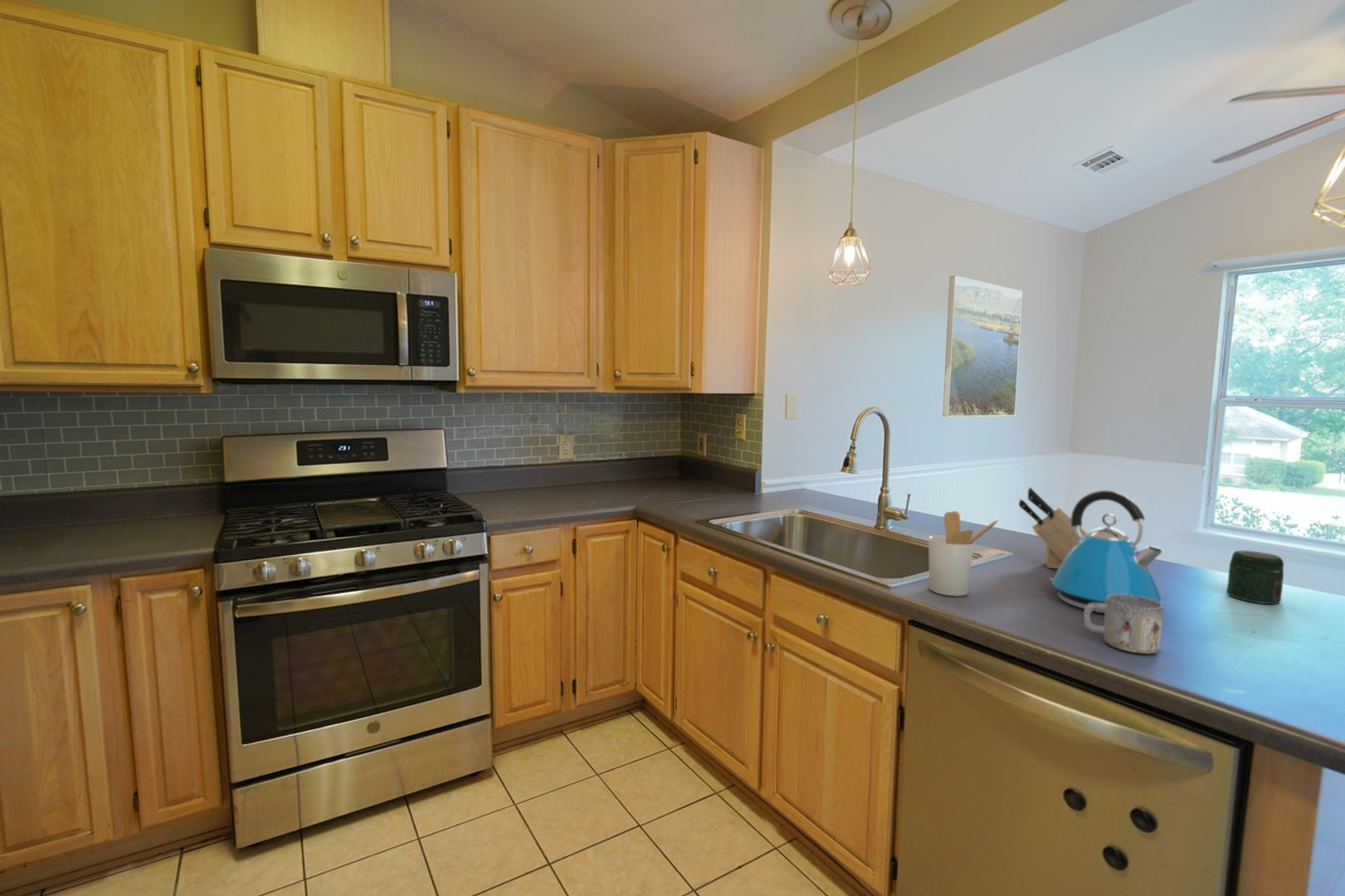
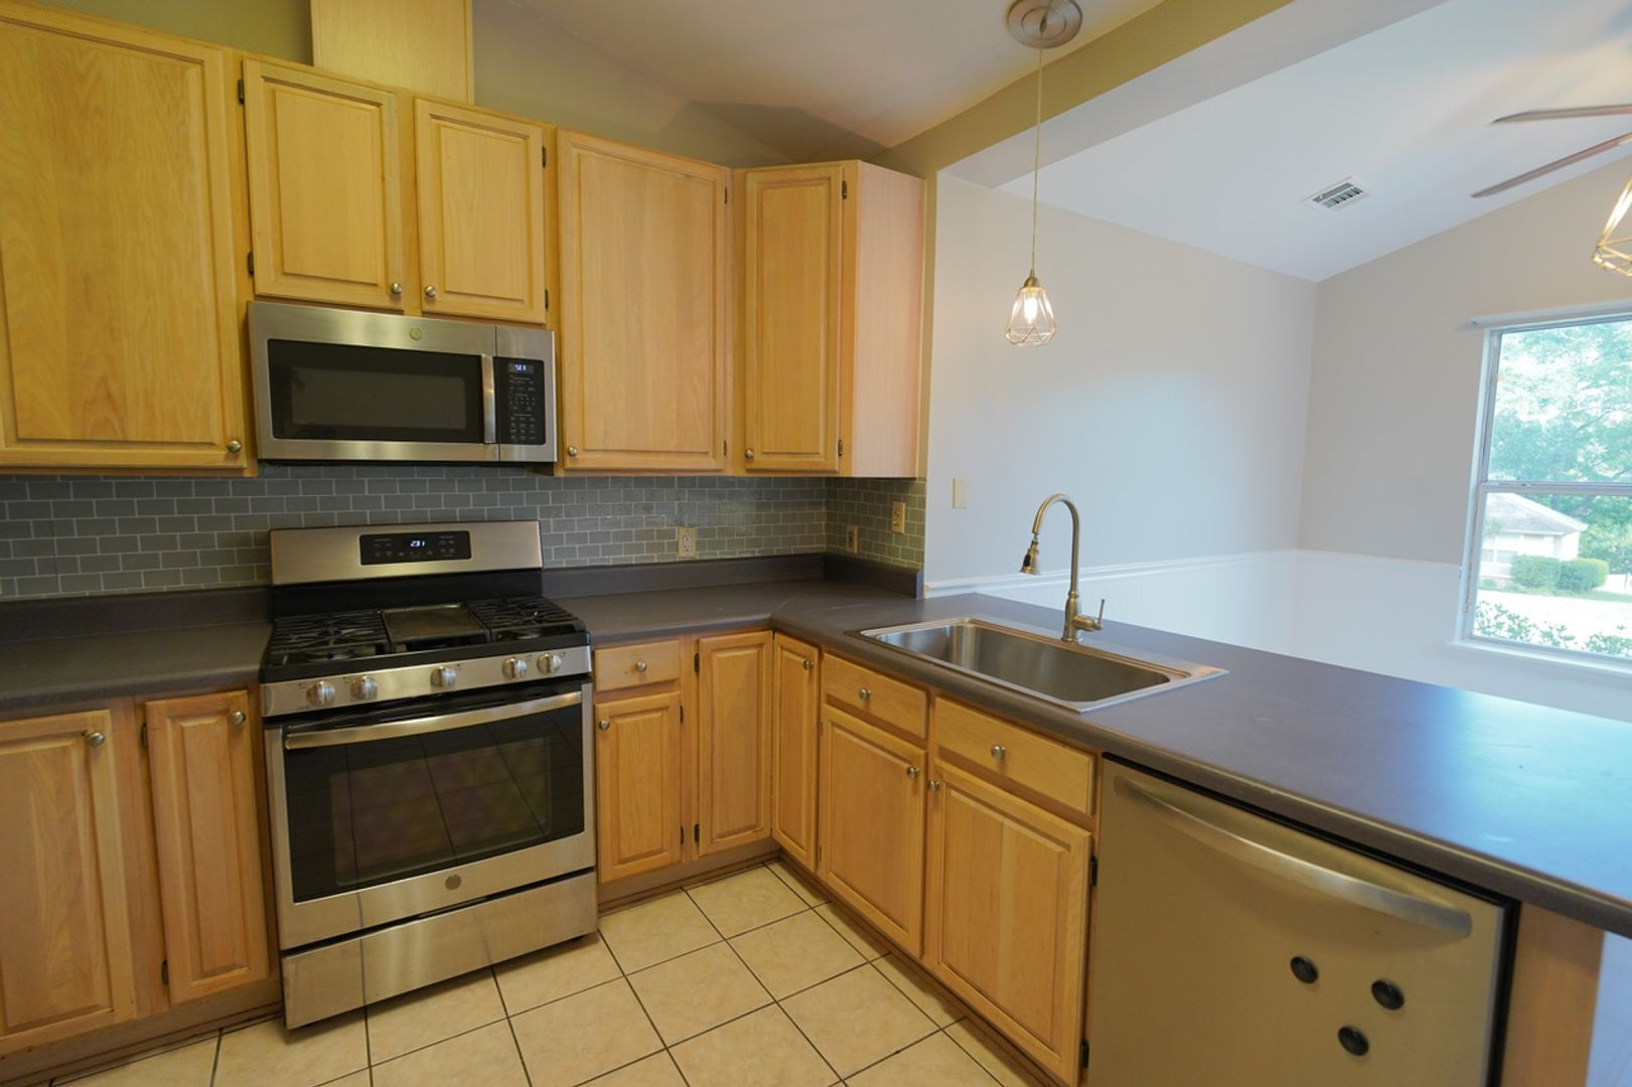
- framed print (984, 350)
- jar (1255, 576)
- kettle (1104, 546)
- utensil holder (962, 553)
- mug (1121, 621)
- knife block (1072, 530)
